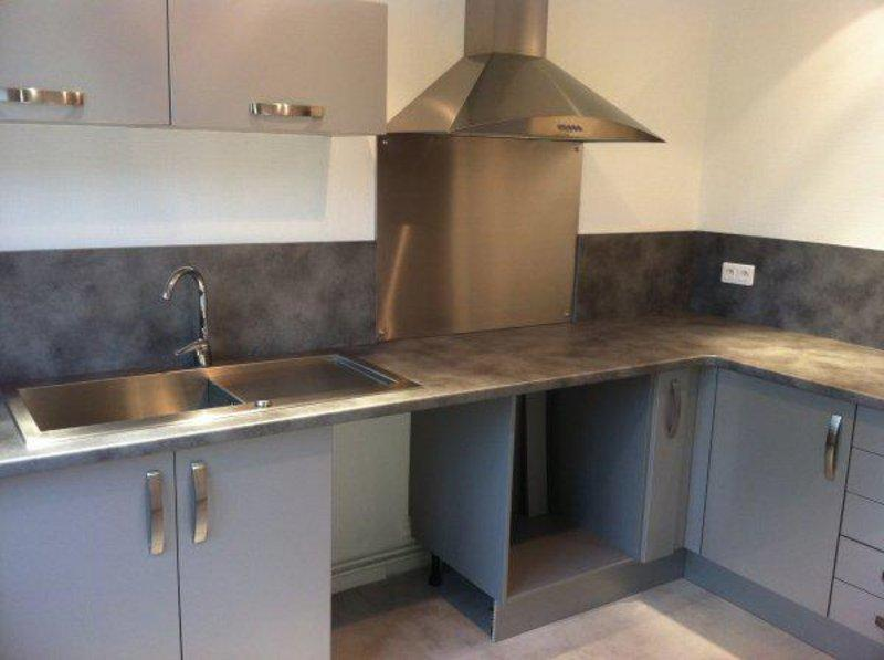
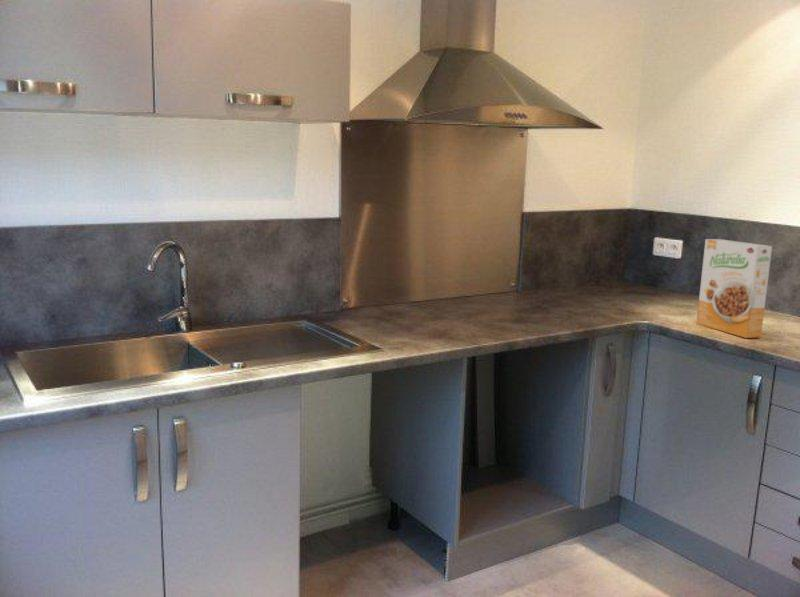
+ cereal box (732, 286)
